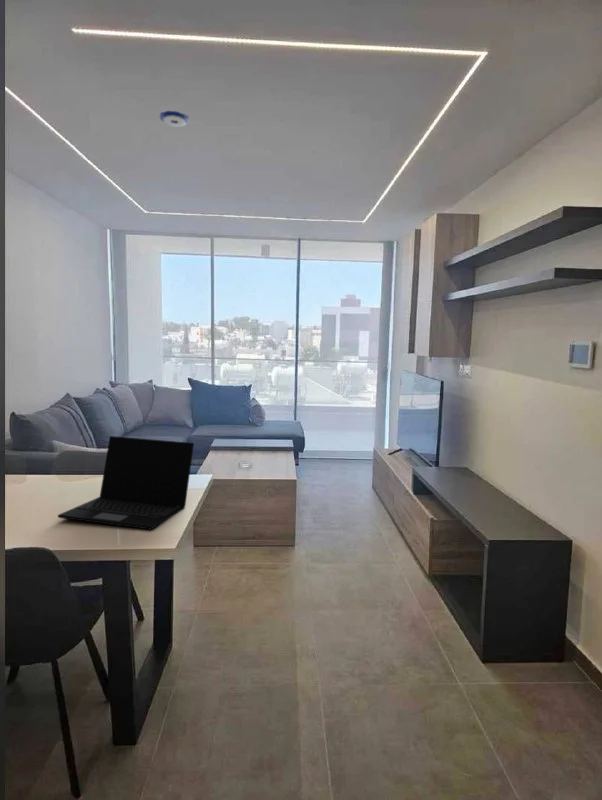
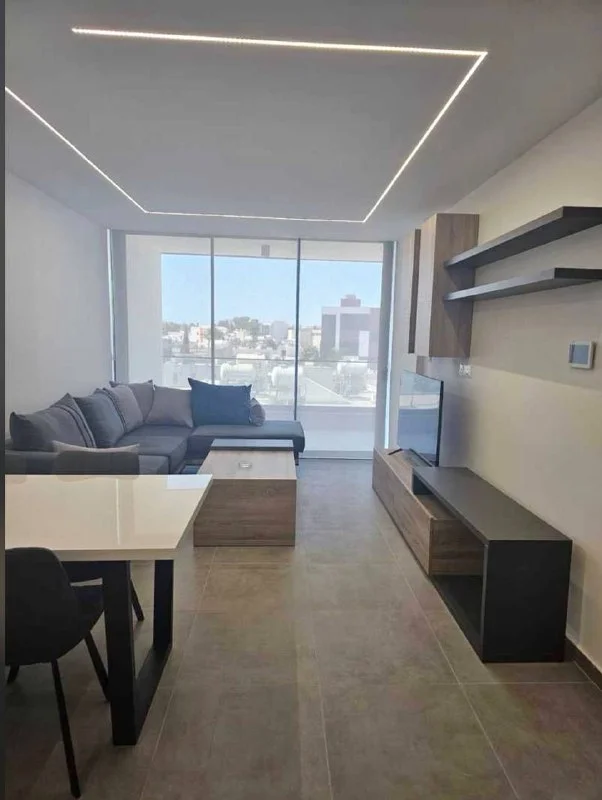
- laptop (129, 478)
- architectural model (174, 117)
